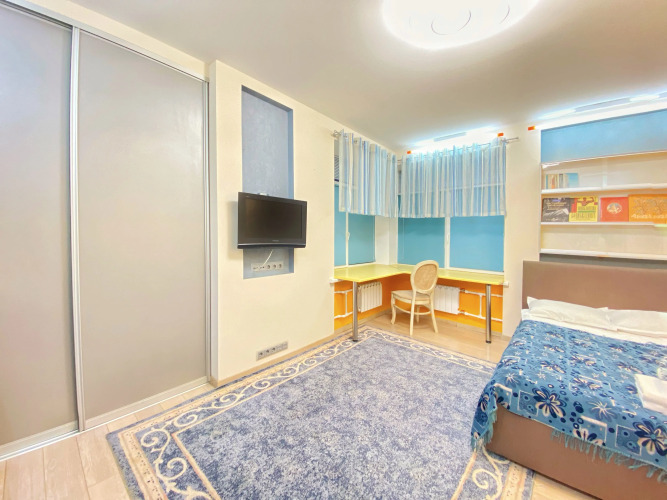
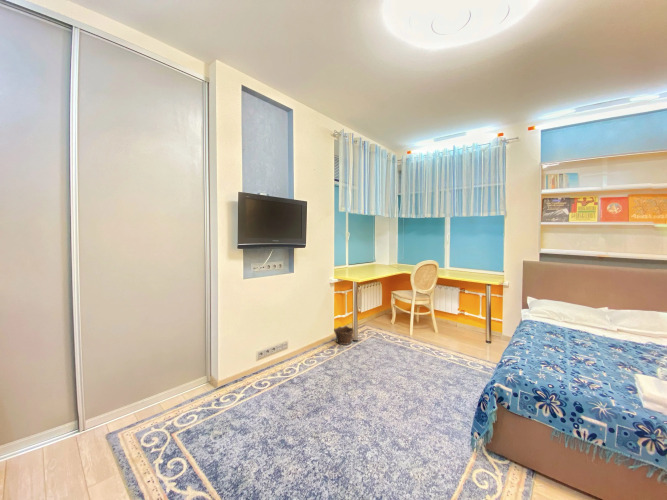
+ clay pot (344, 332)
